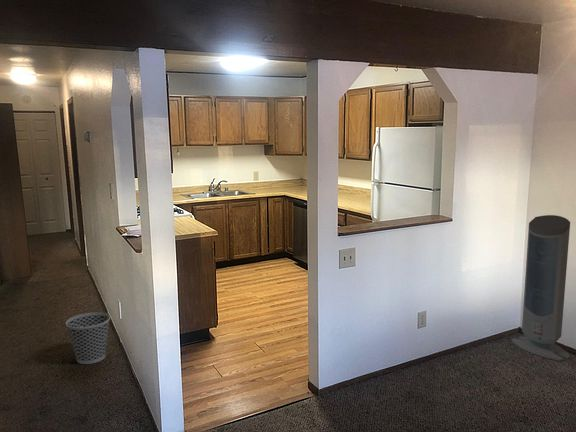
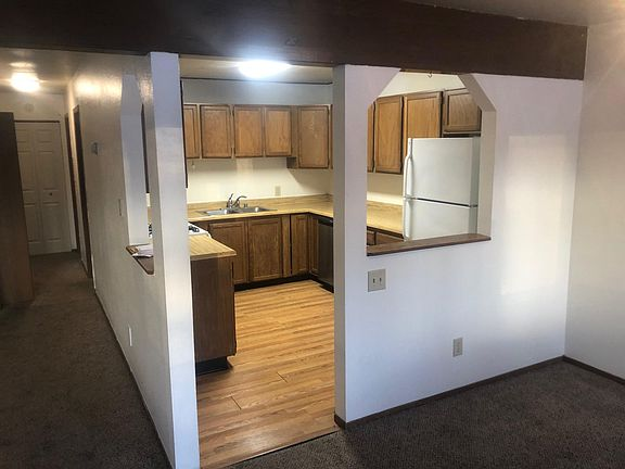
- wastebasket (89, 338)
- air purifier (544, 283)
